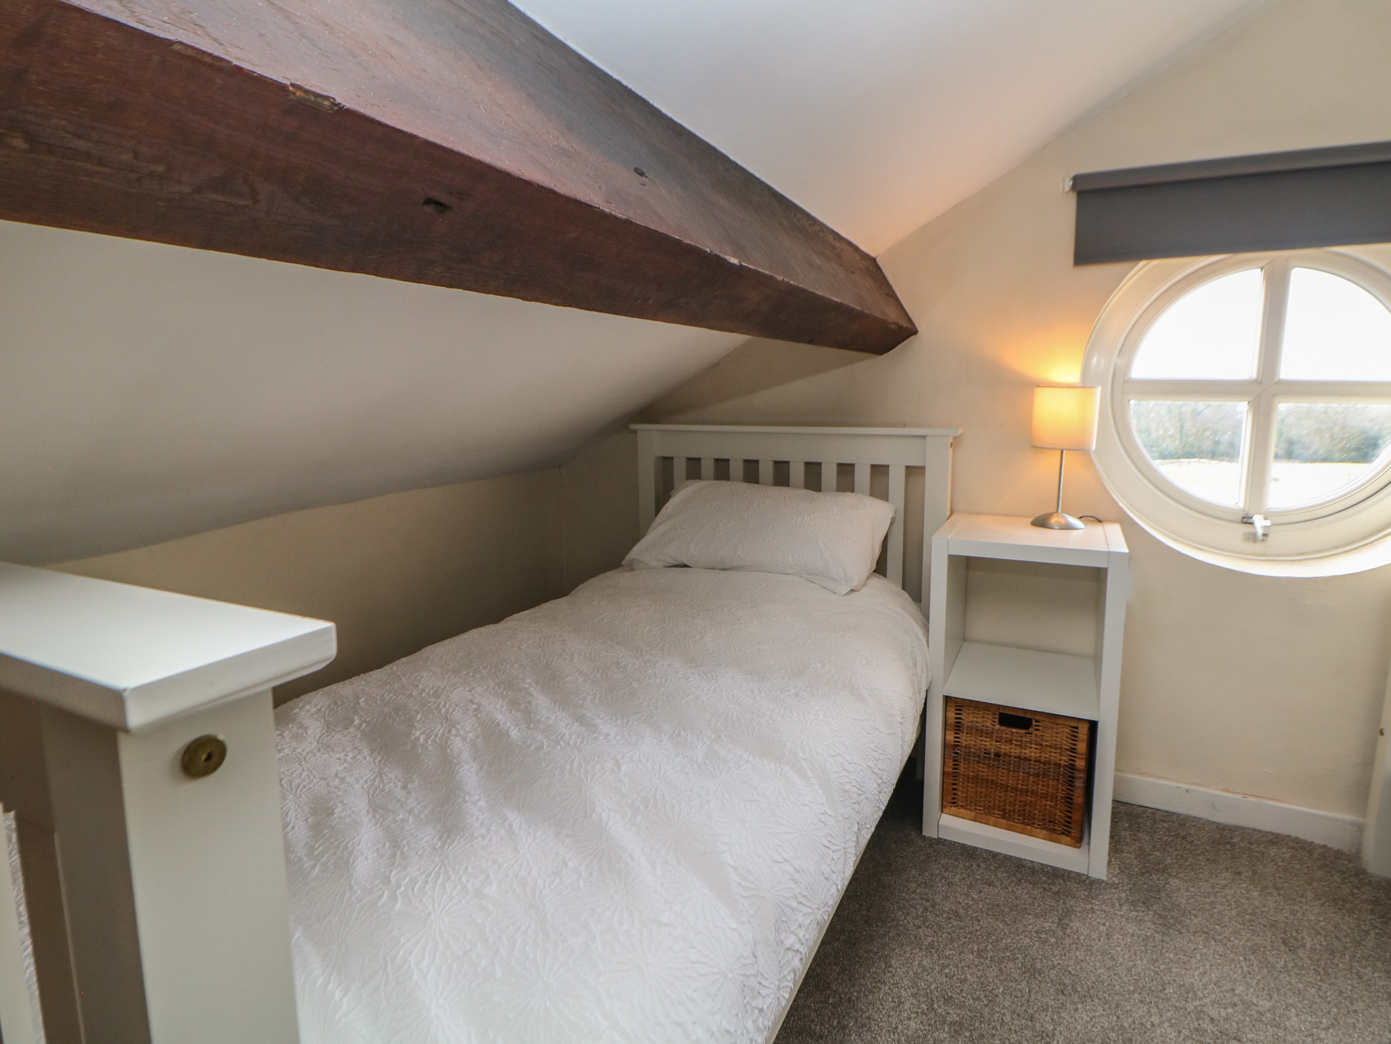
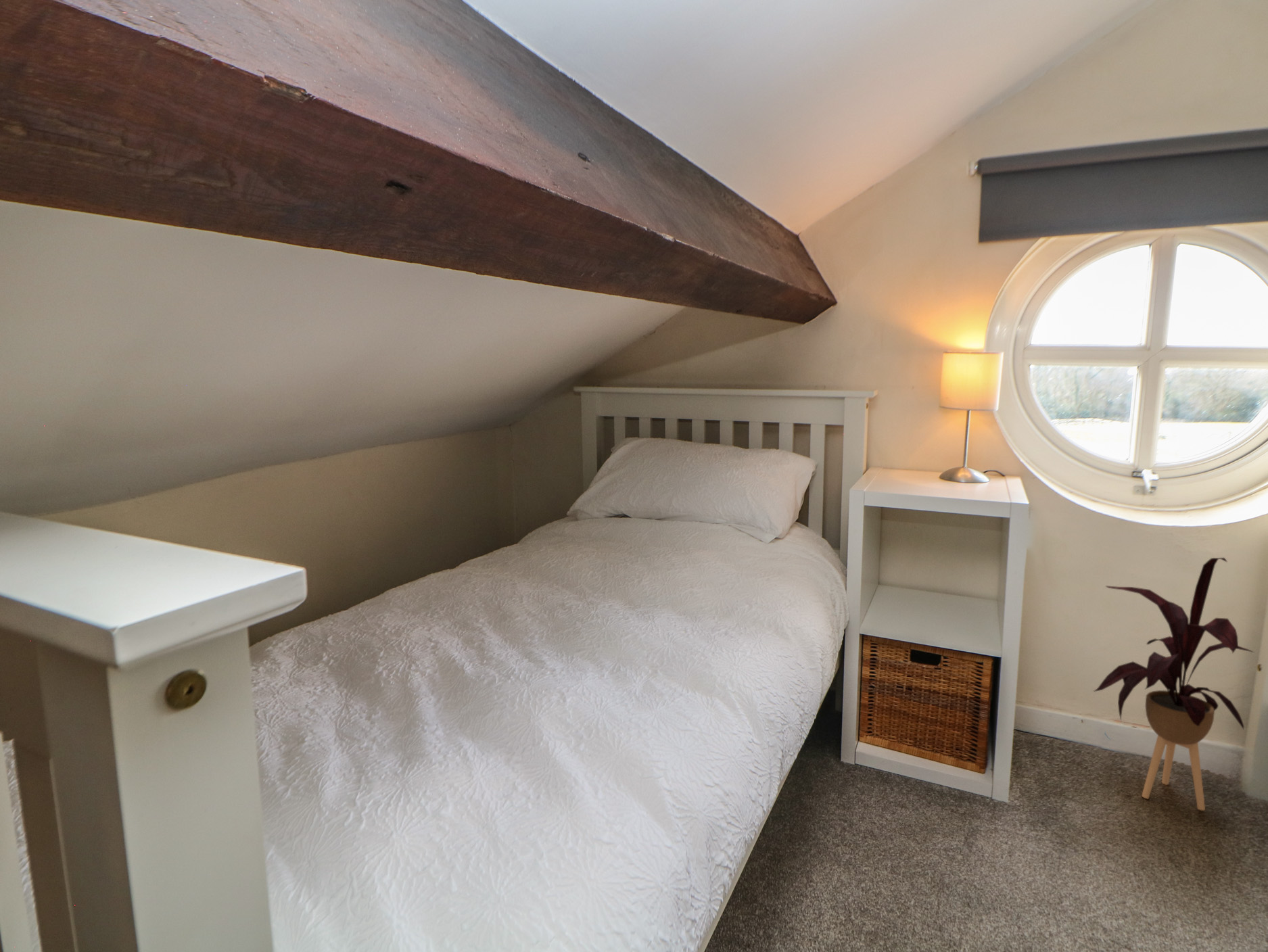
+ house plant (1167, 676)
